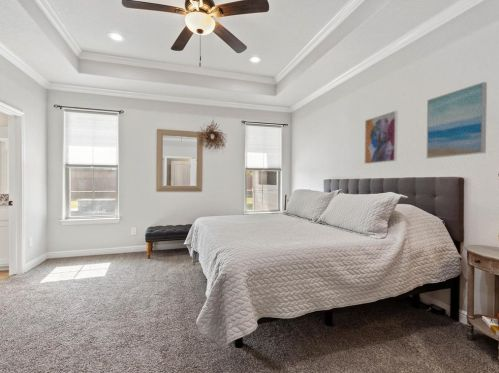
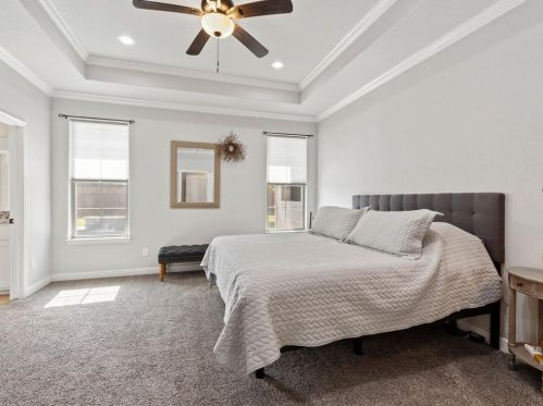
- wall art (453, 124)
- wall art (379, 139)
